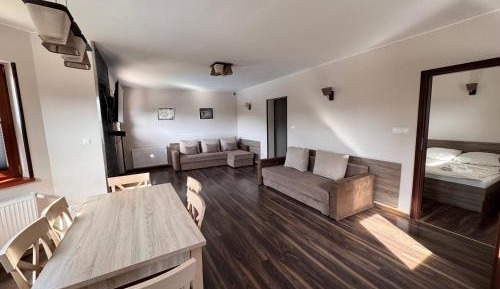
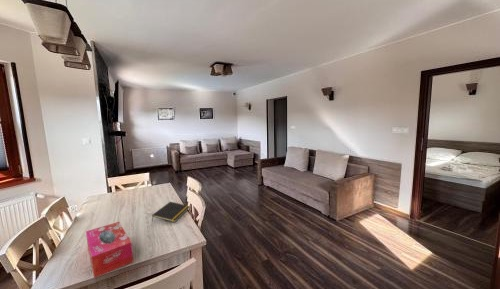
+ tissue box (108, 245)
+ notepad (172, 211)
